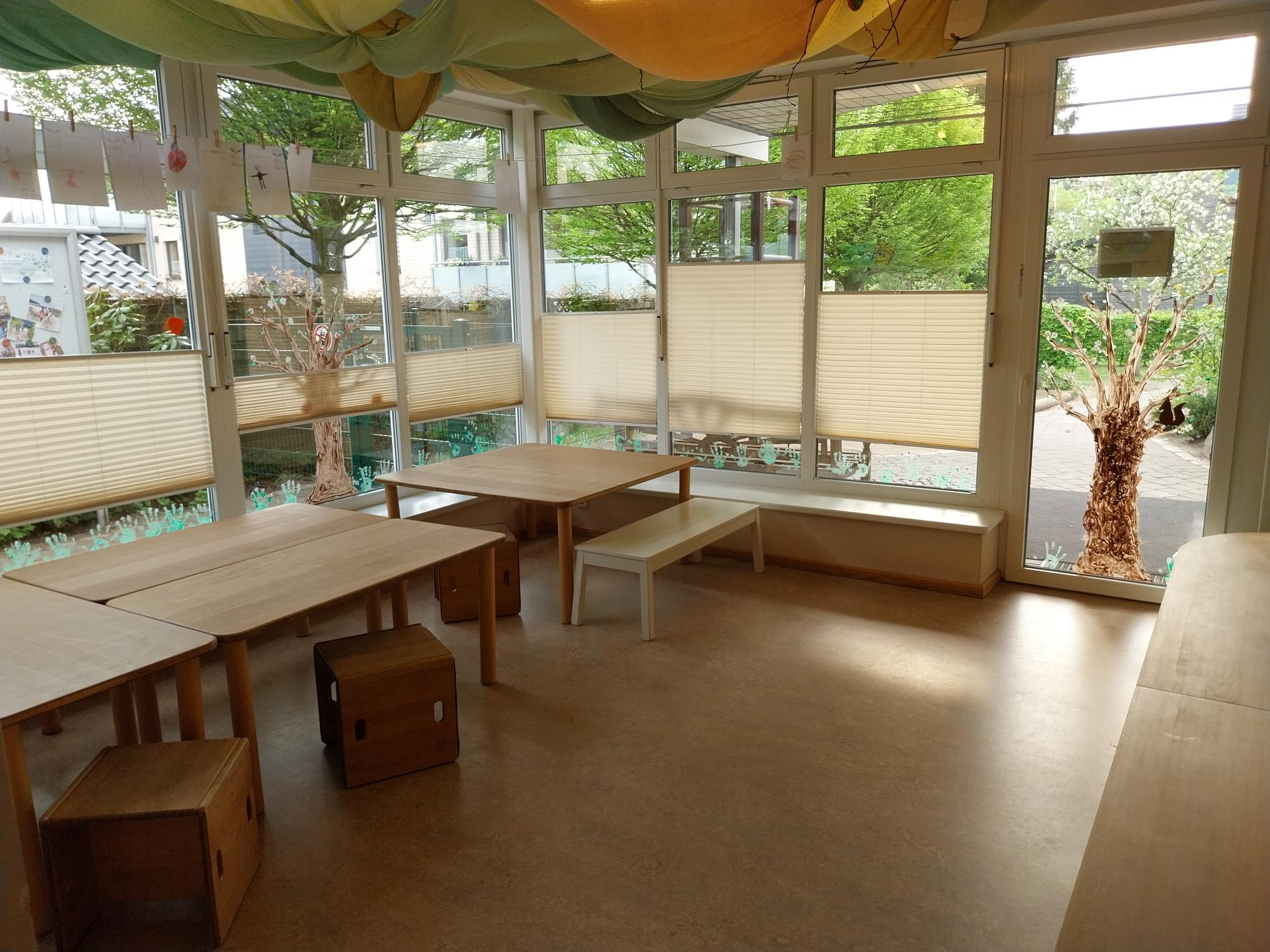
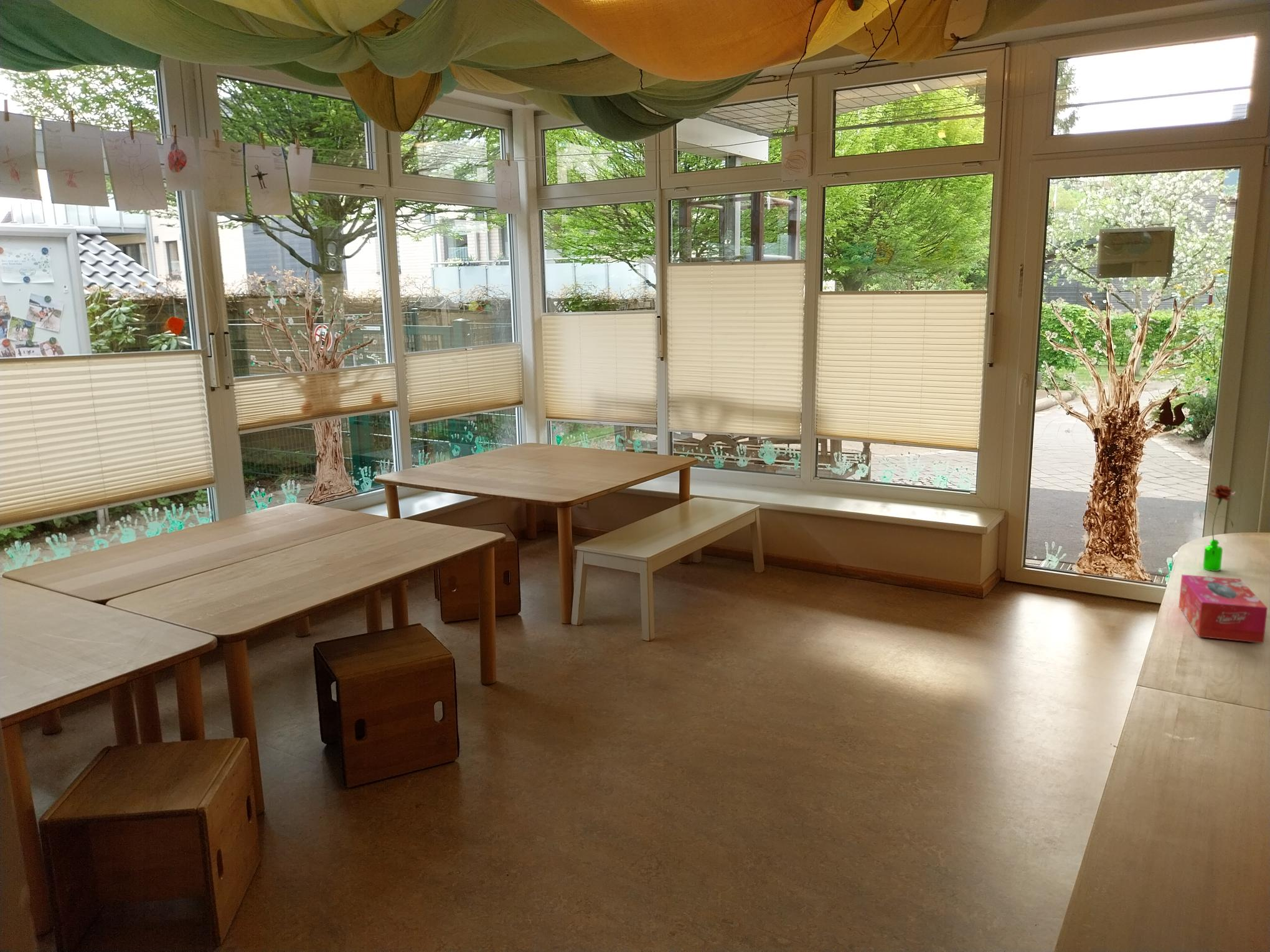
+ flower (1213, 526)
+ tissue box (1220, 607)
